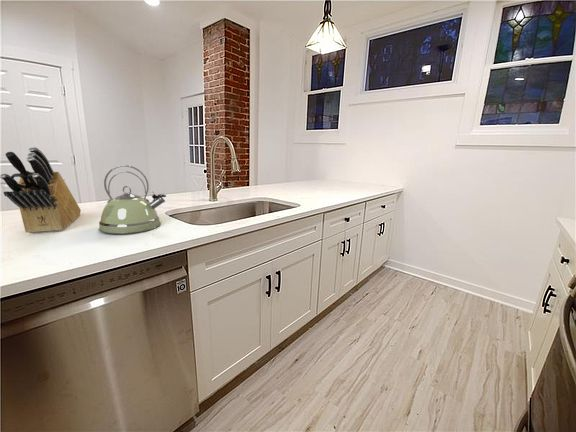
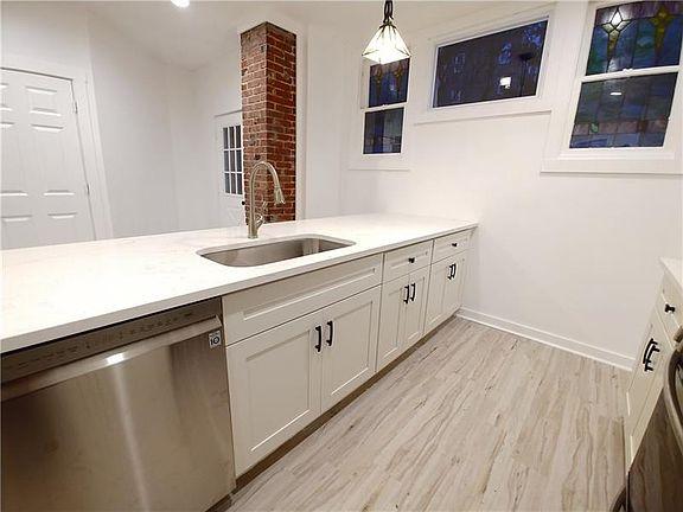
- kettle (132, 196)
- knife block (45, 188)
